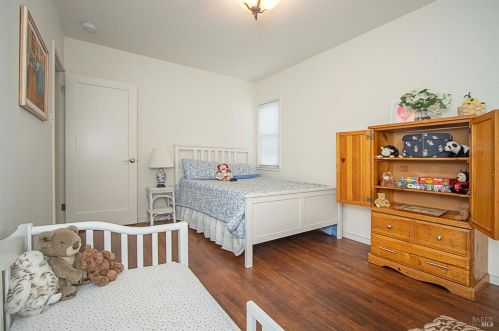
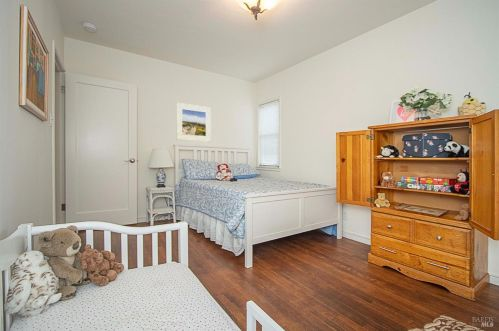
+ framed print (194, 123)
